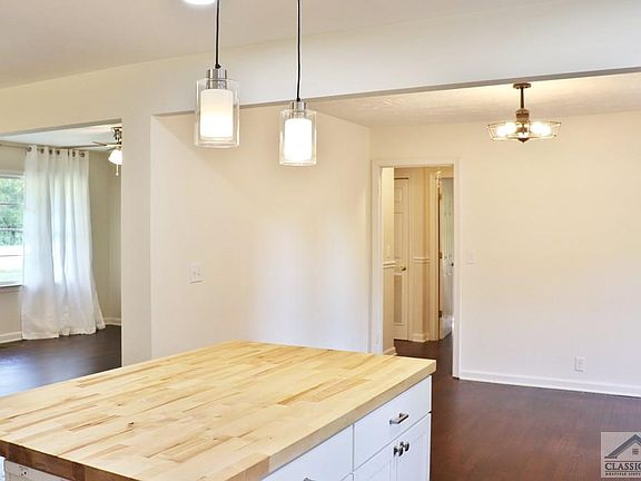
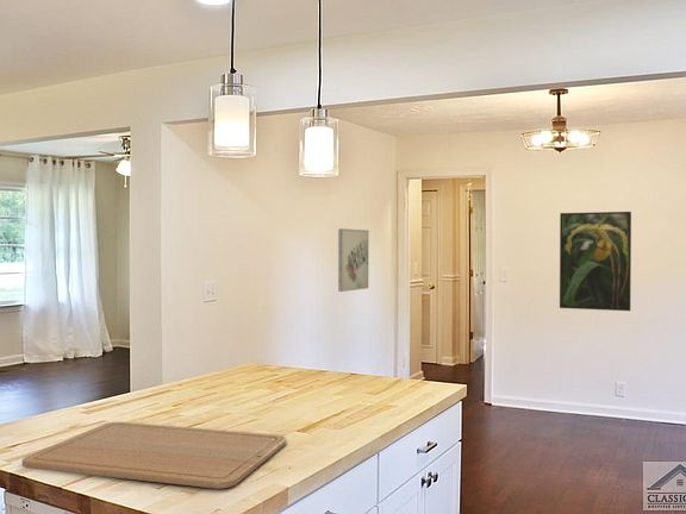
+ chopping board (161, 450)
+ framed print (594, 261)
+ wall art (354, 259)
